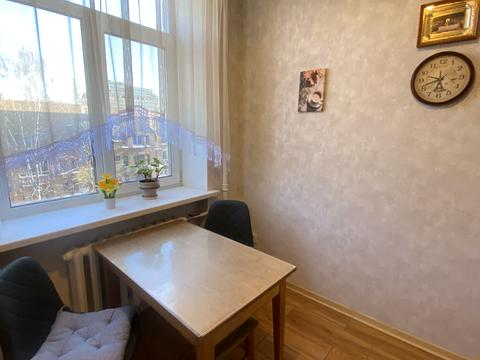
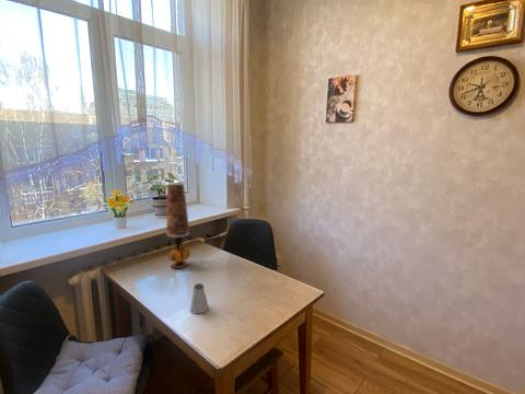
+ saltshaker (199, 297)
+ table lamp (177, 224)
